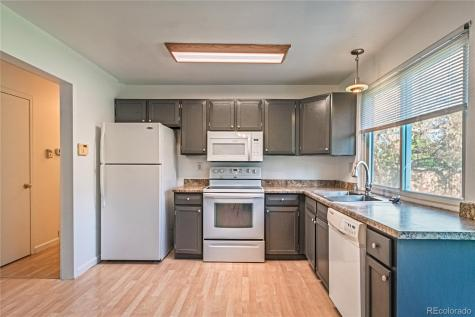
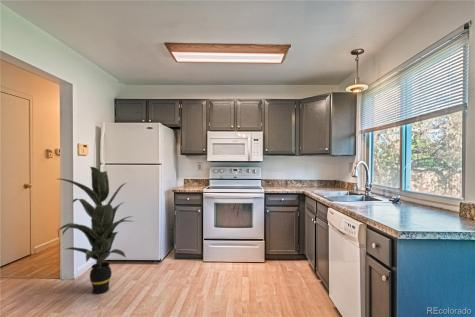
+ indoor plant (95, 229)
